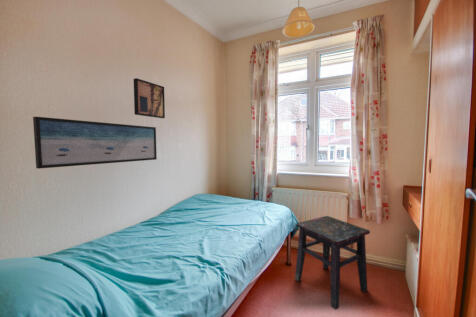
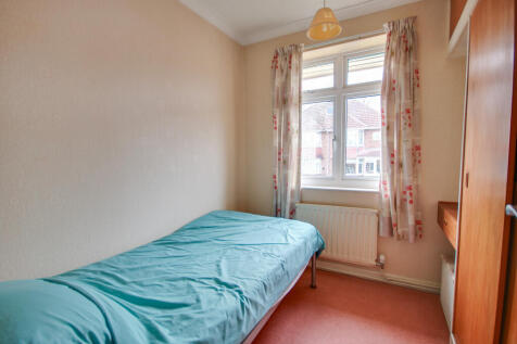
- side table (329, 256)
- wall art (109, 143)
- wall art (150, 99)
